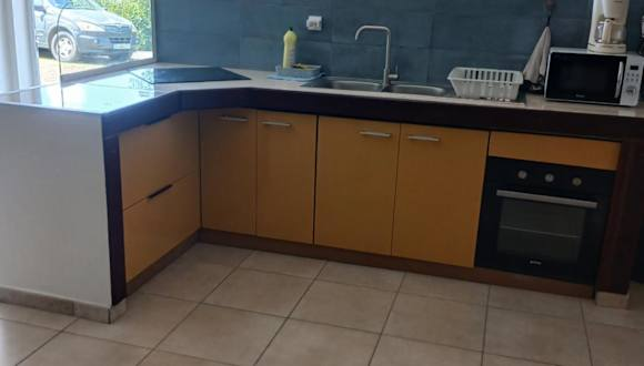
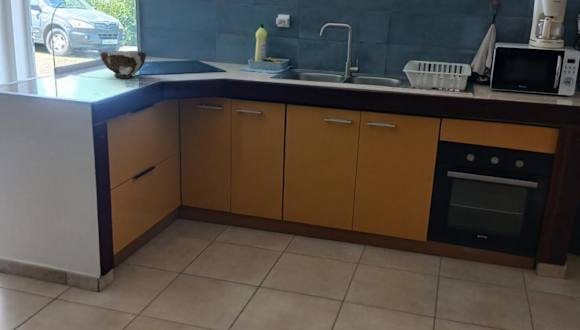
+ bowl (124, 62)
